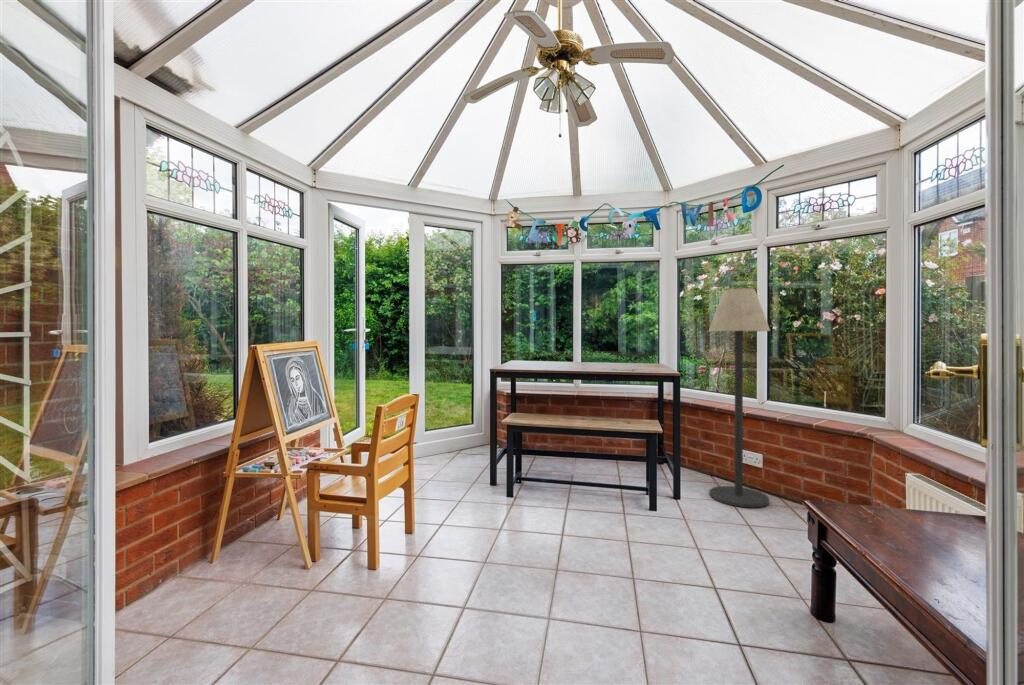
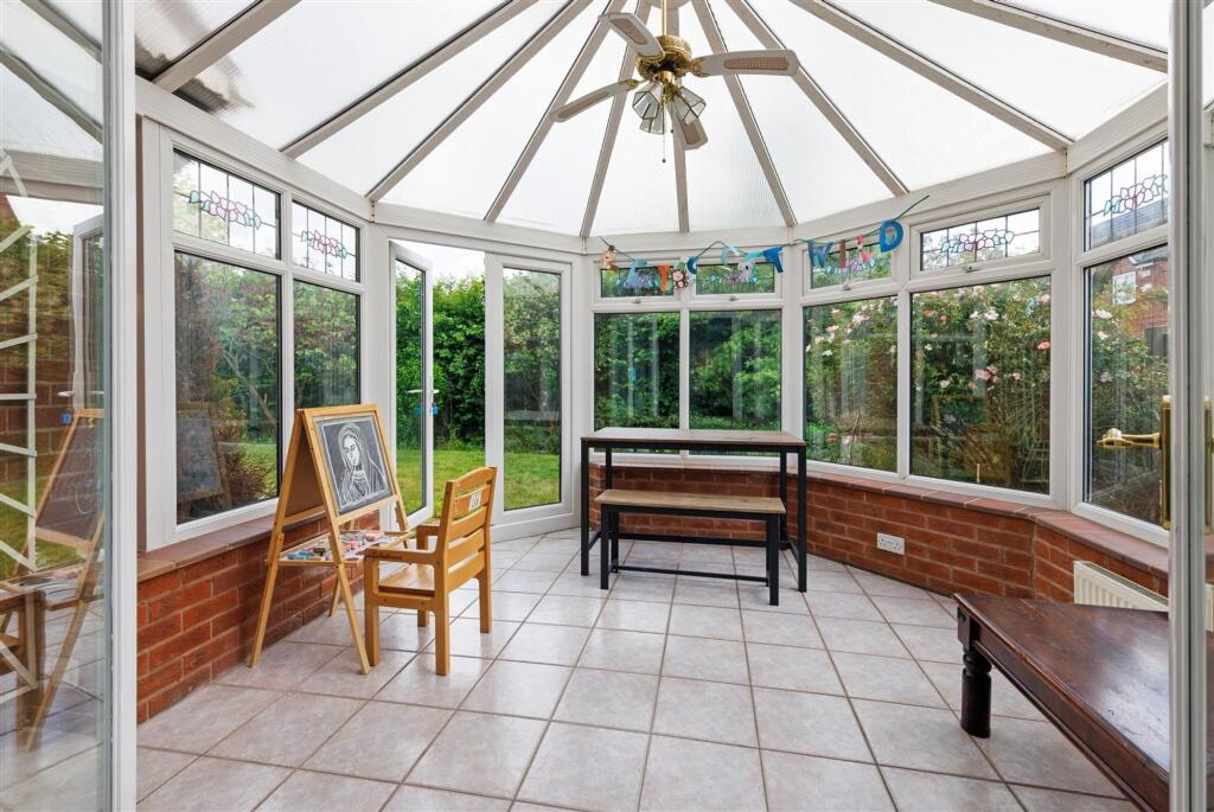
- floor lamp (738, 393)
